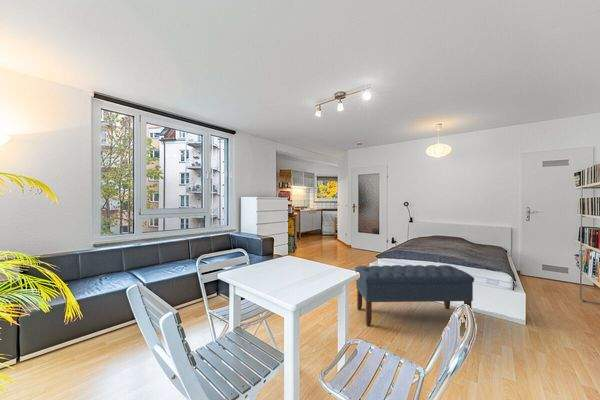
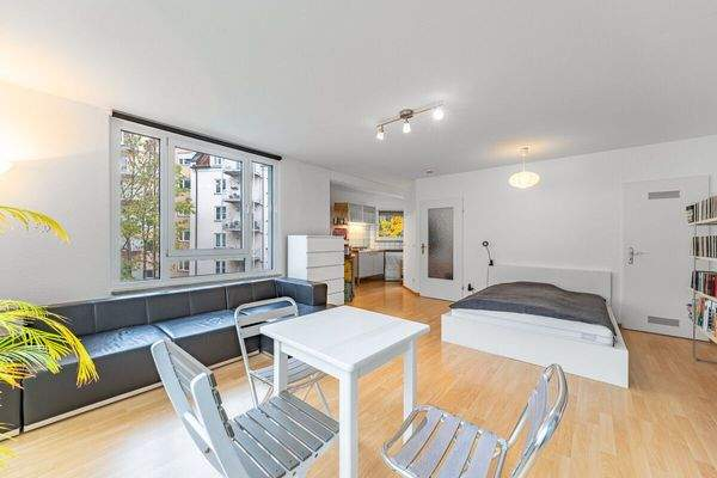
- bench (410, 292)
